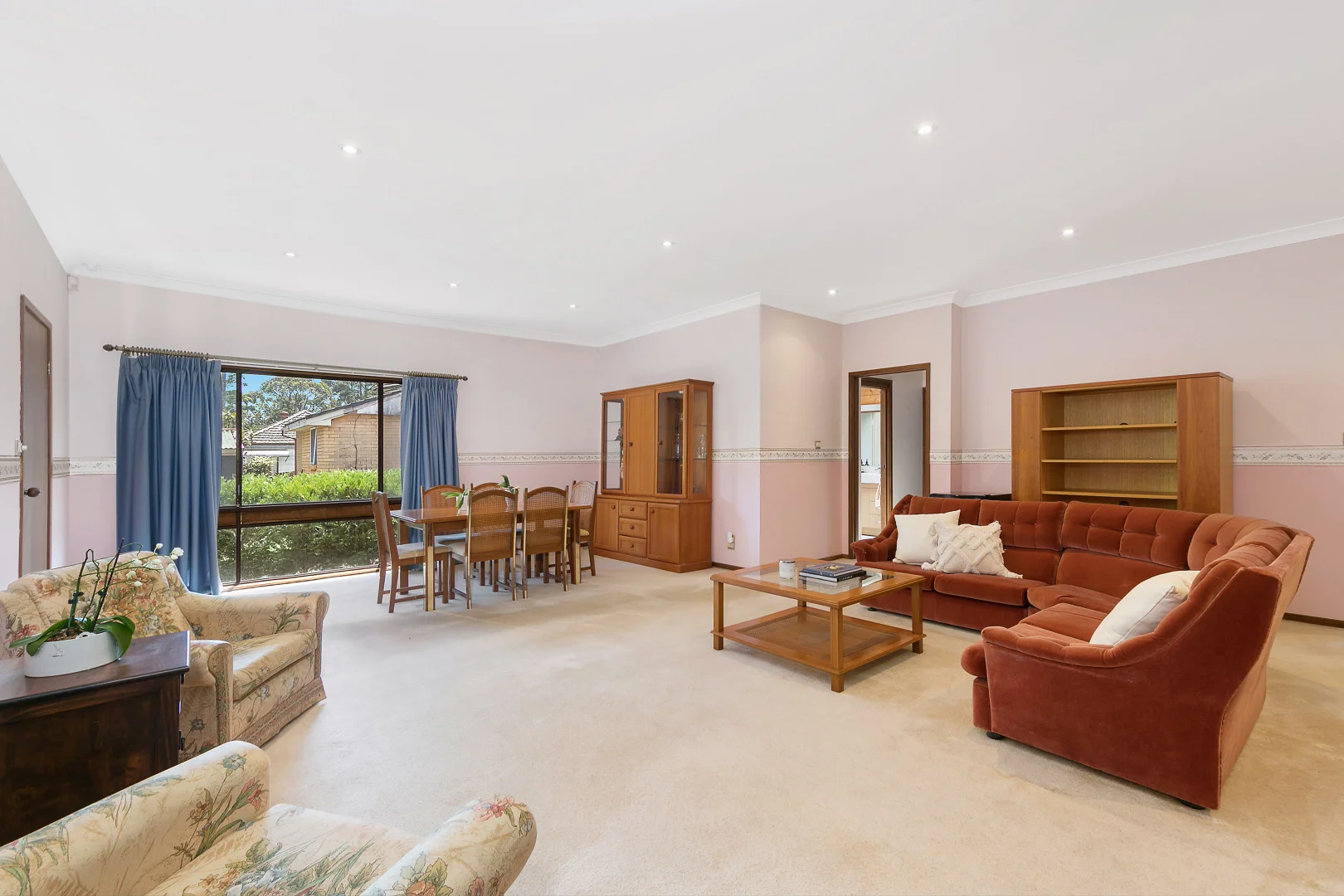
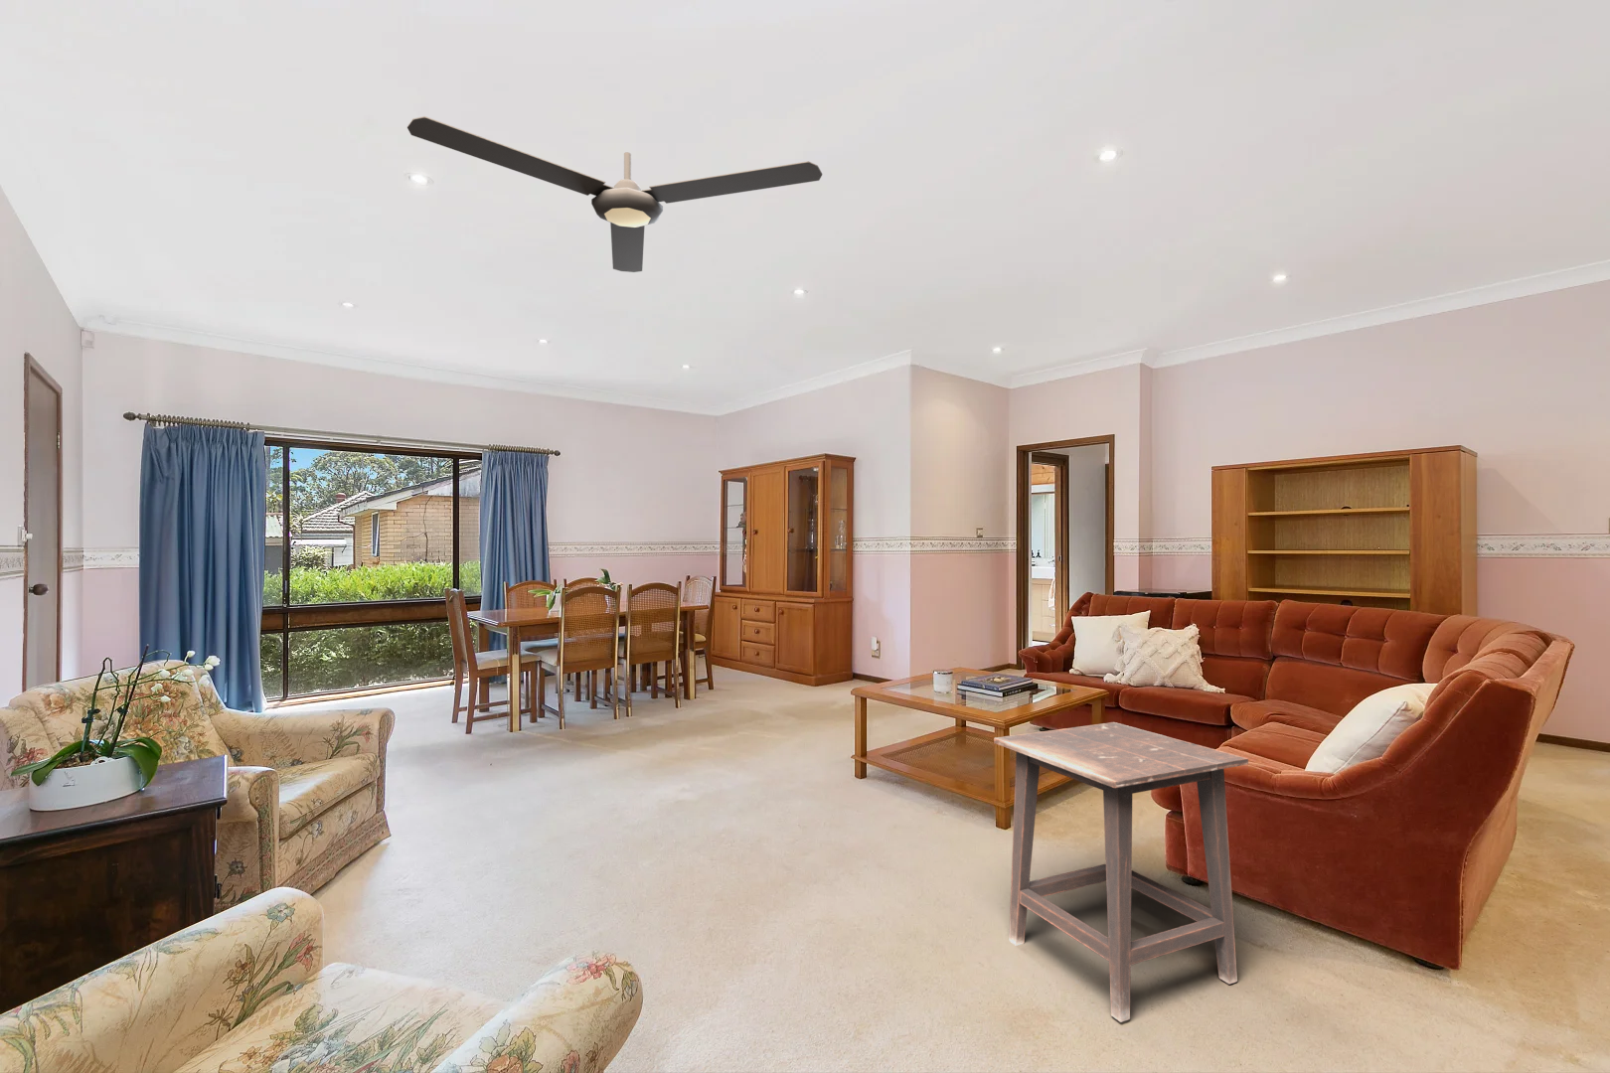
+ side table (1115, 854)
+ ceiling fan (627, 206)
